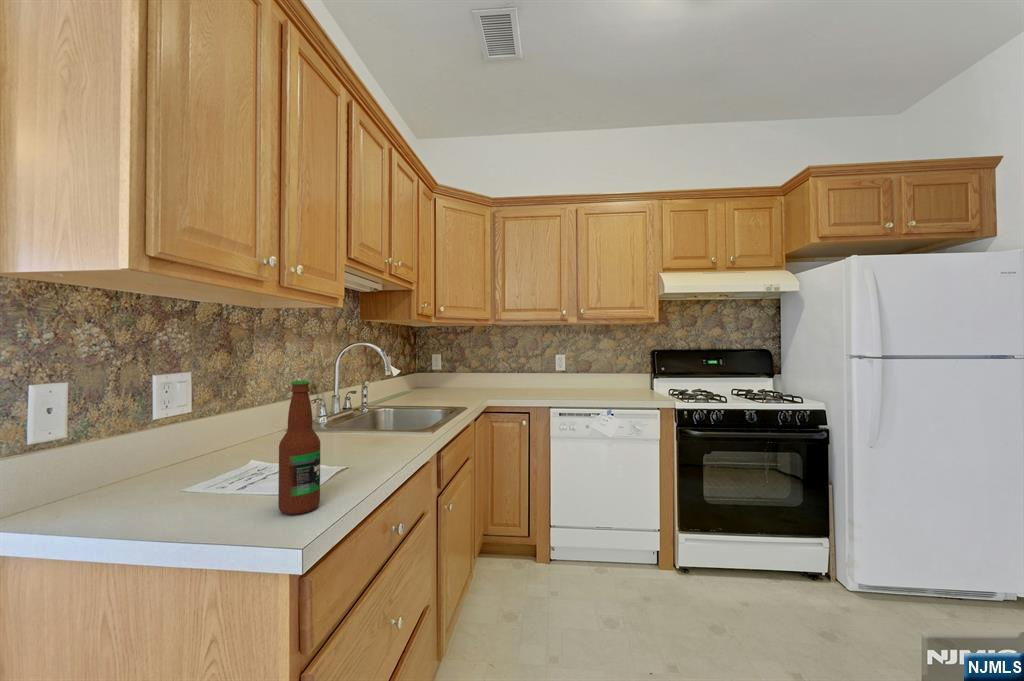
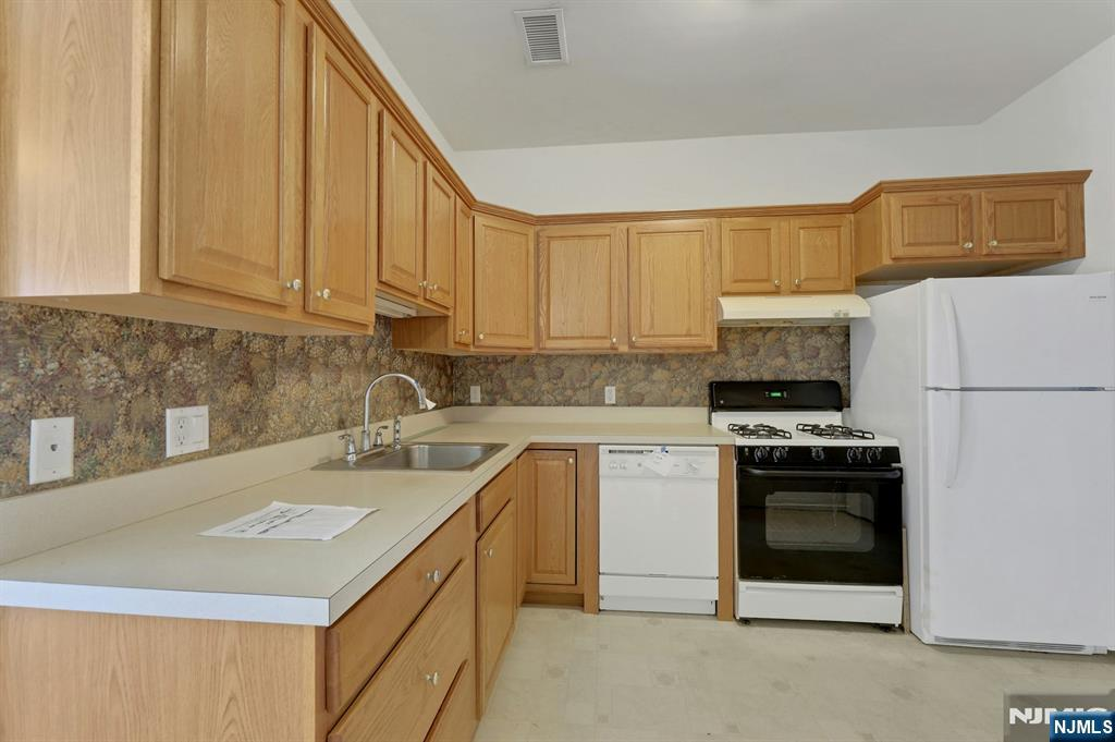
- bottle (300, 444)
